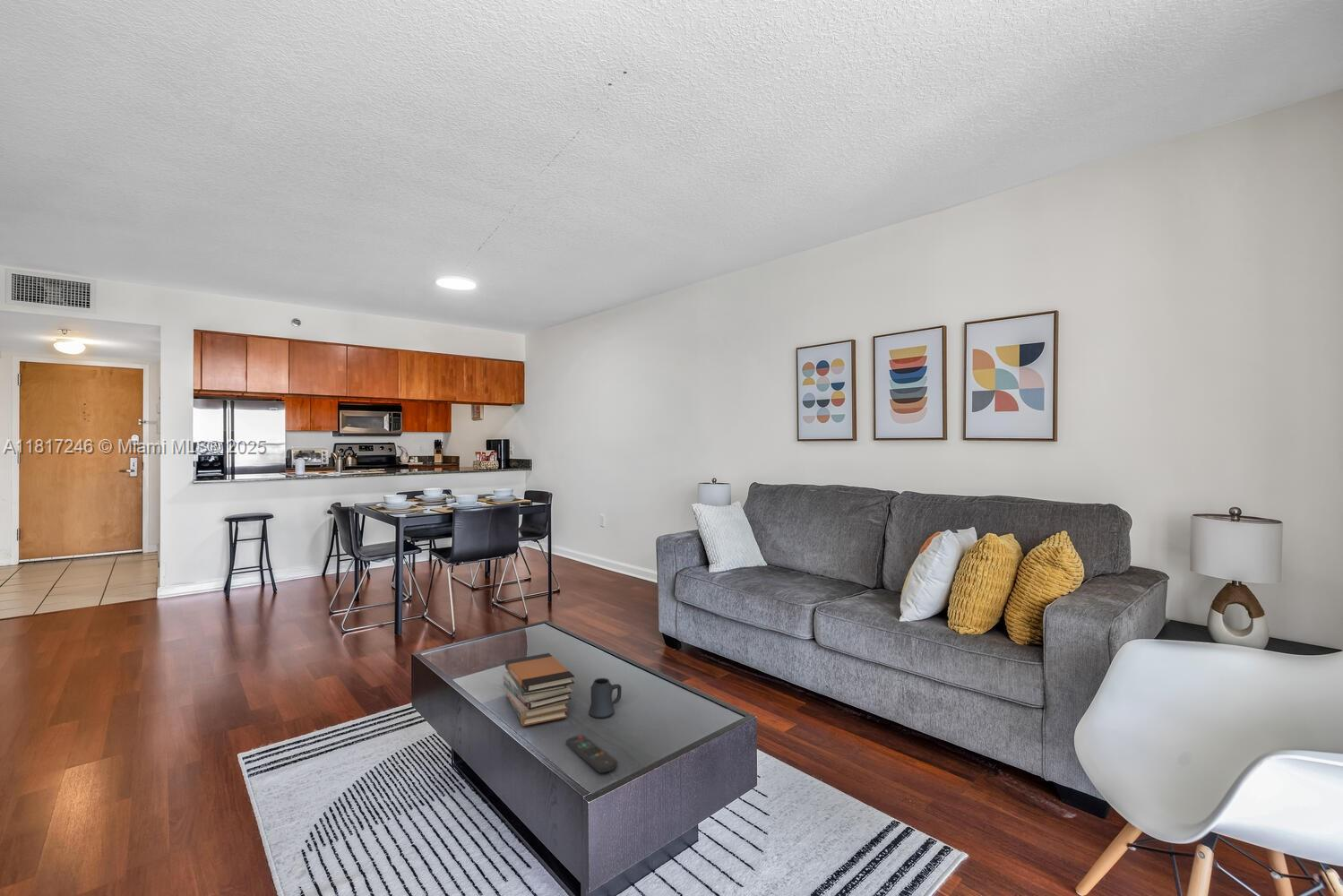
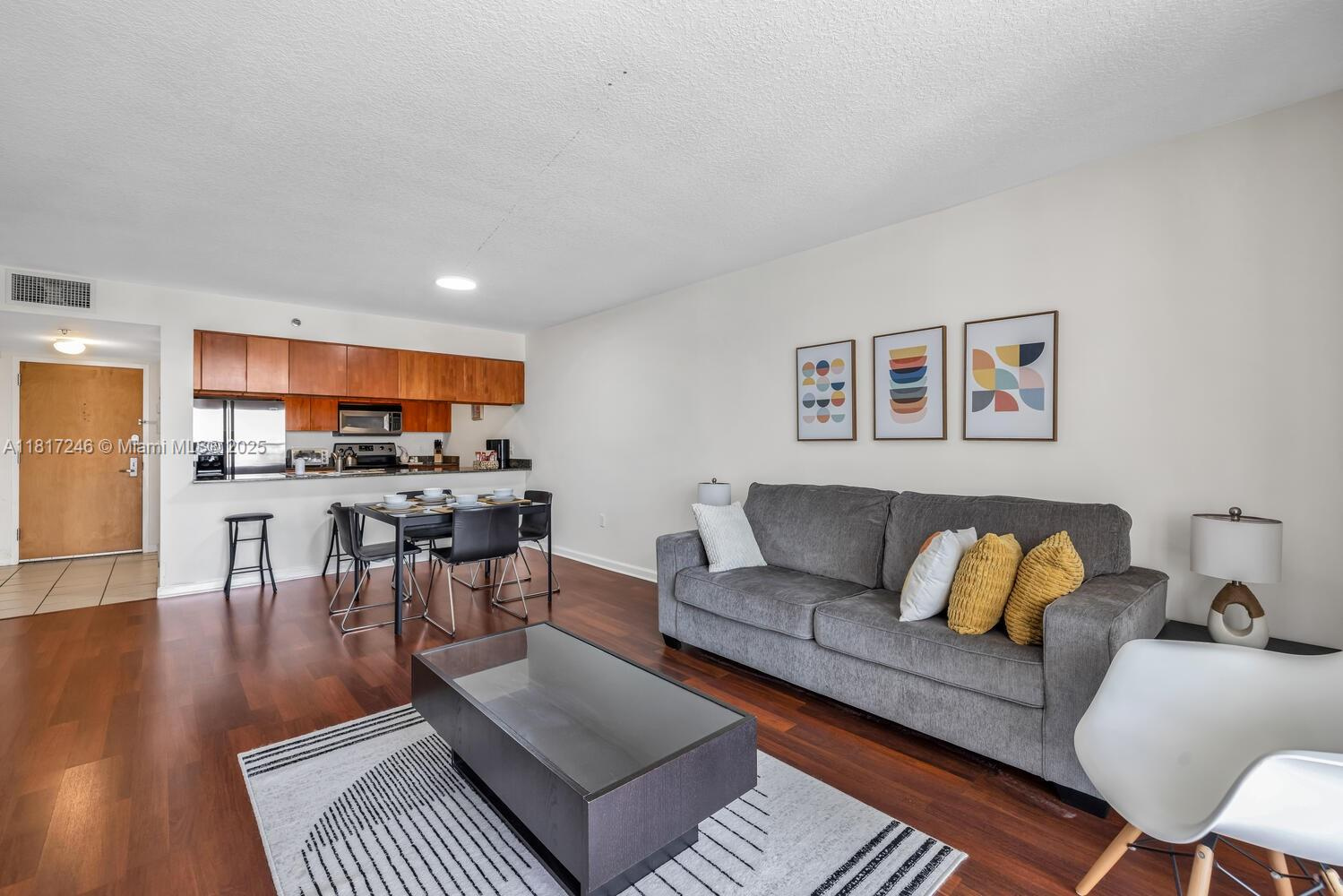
- mug (605, 695)
- remote control (590, 753)
- book stack (537, 686)
